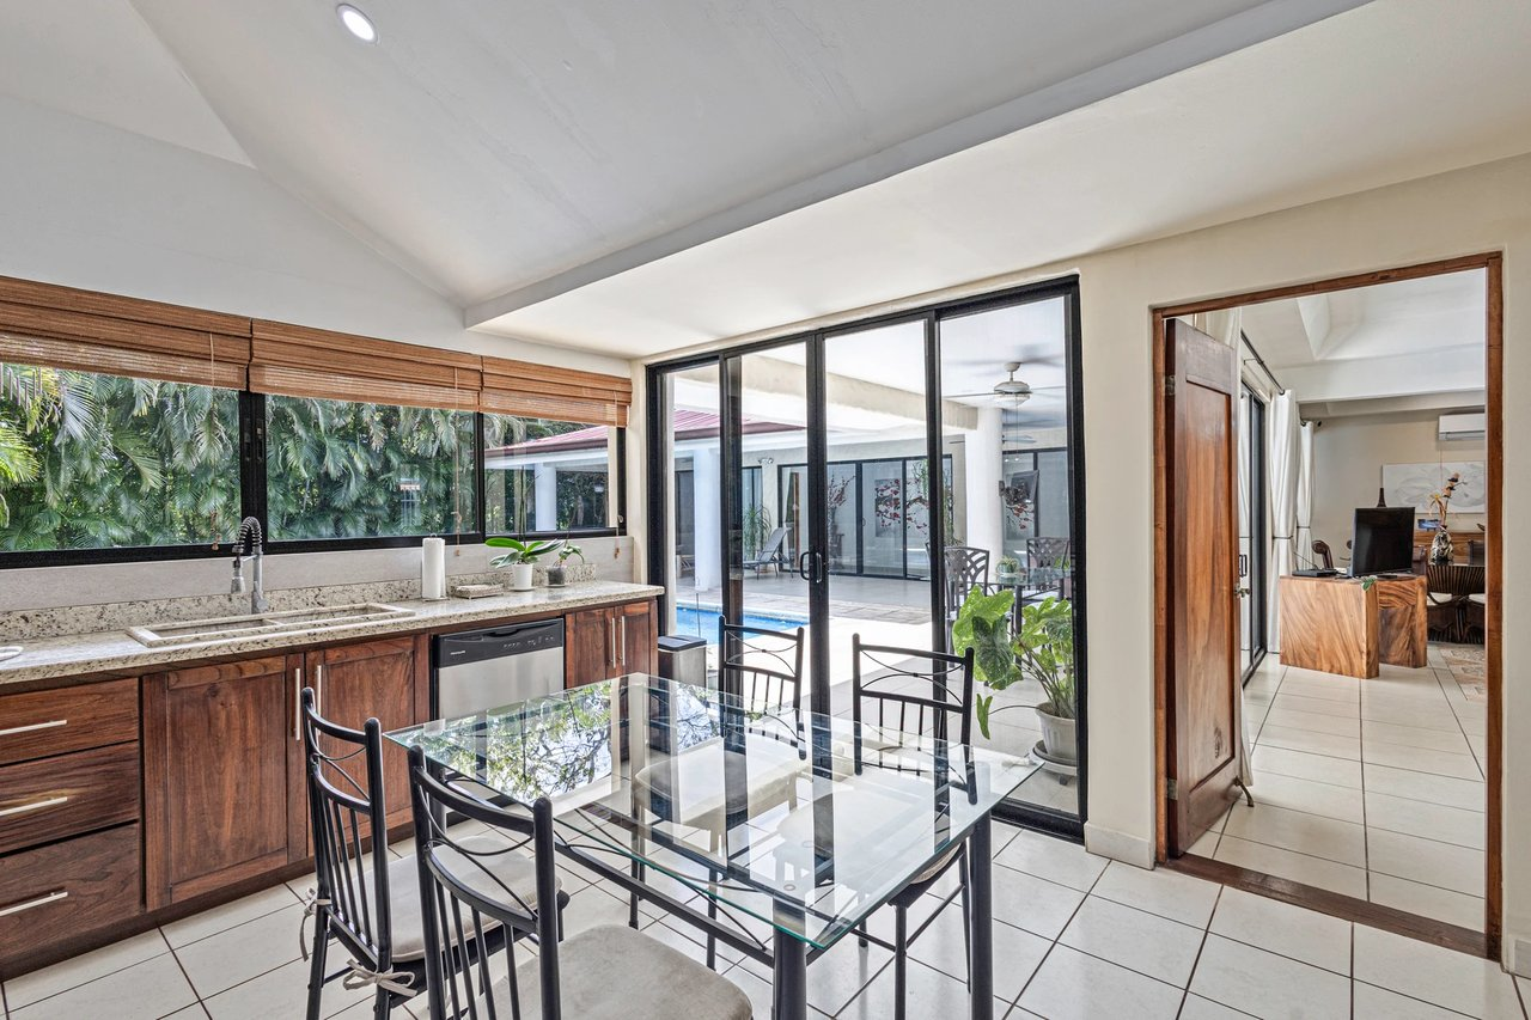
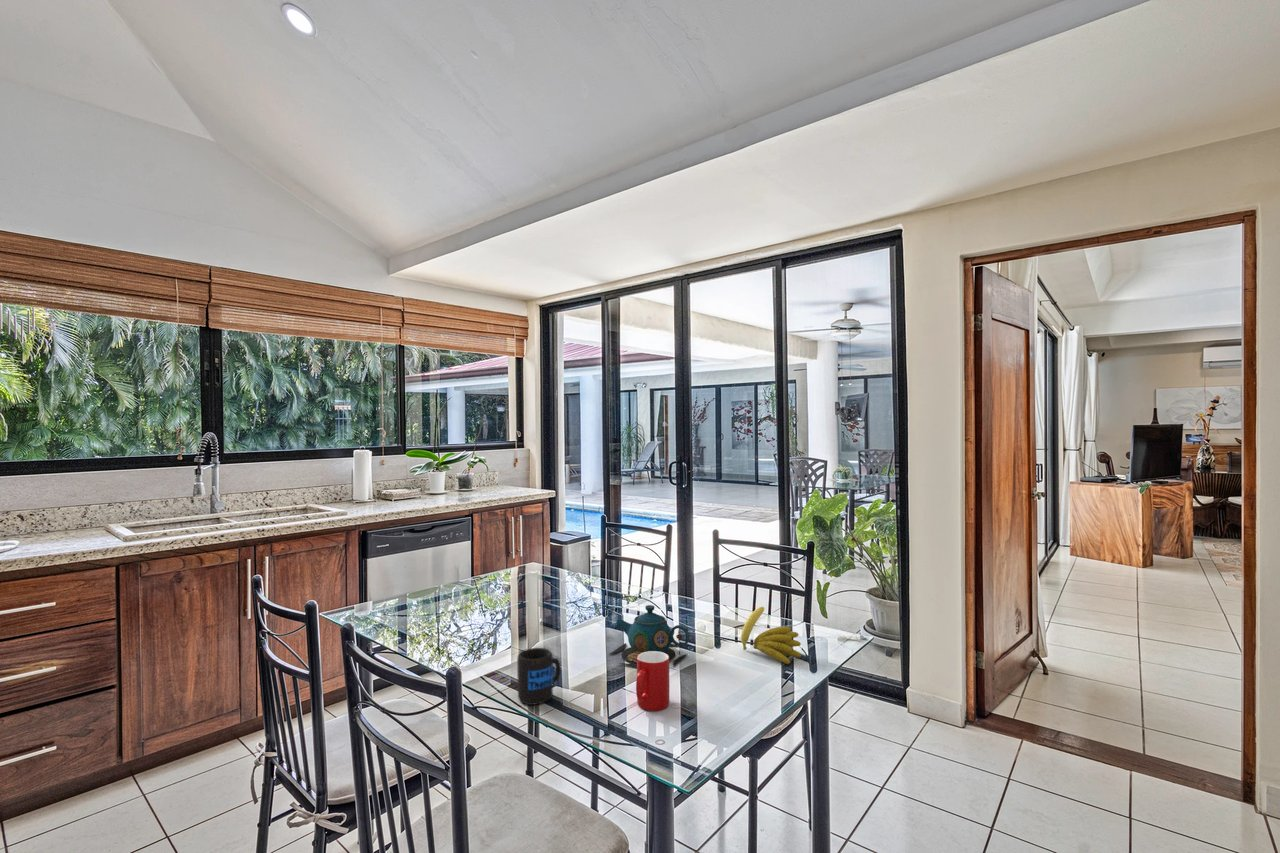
+ cup (648, 682)
+ teapot (650, 630)
+ banana (773, 632)
+ mug (540, 674)
